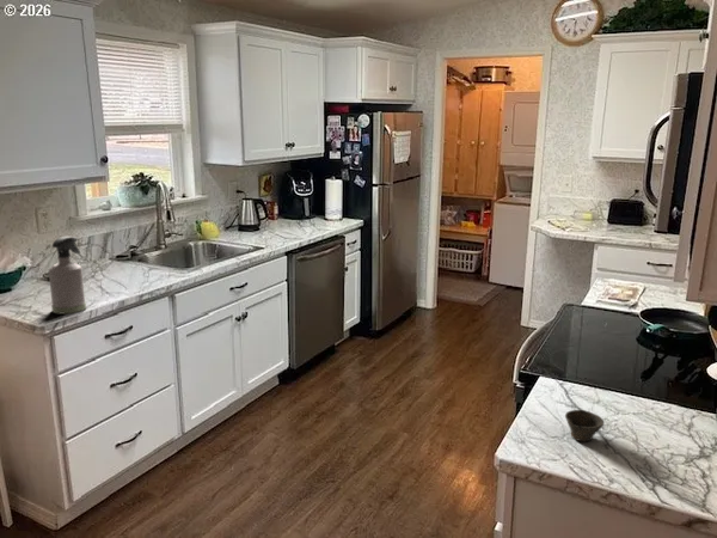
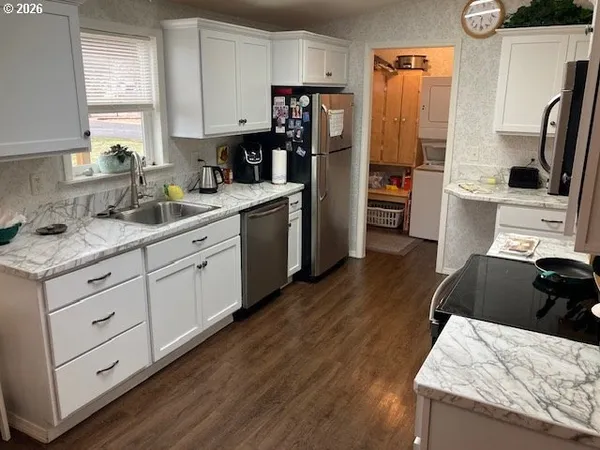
- cup (583, 426)
- spray bottle (67, 273)
